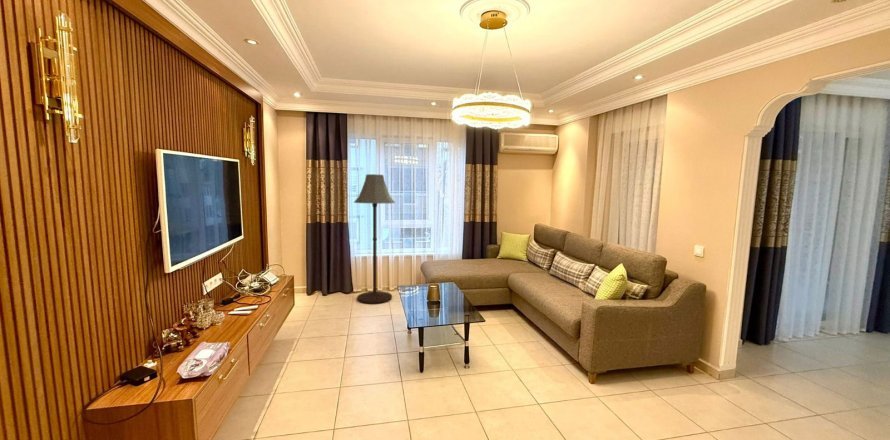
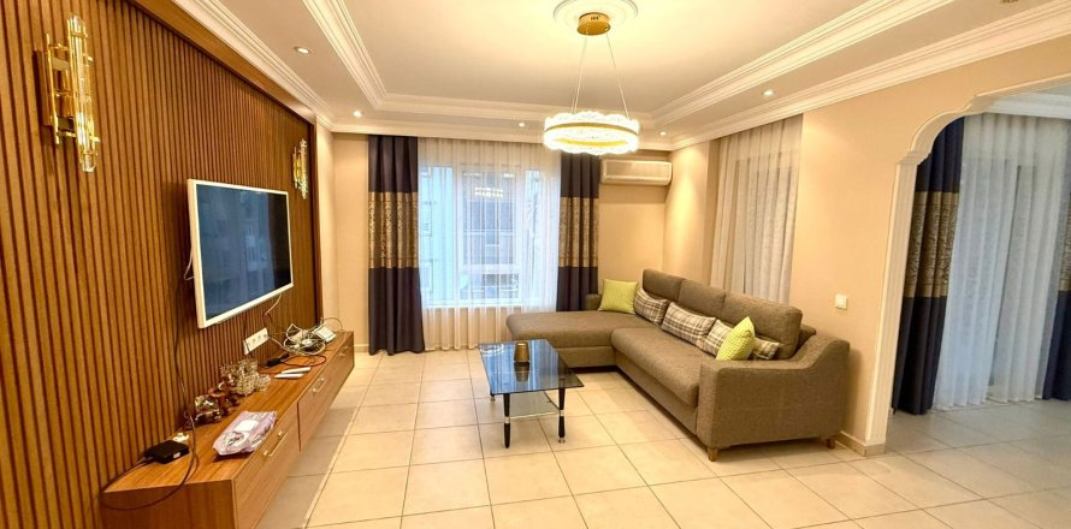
- floor lamp (374, 237)
